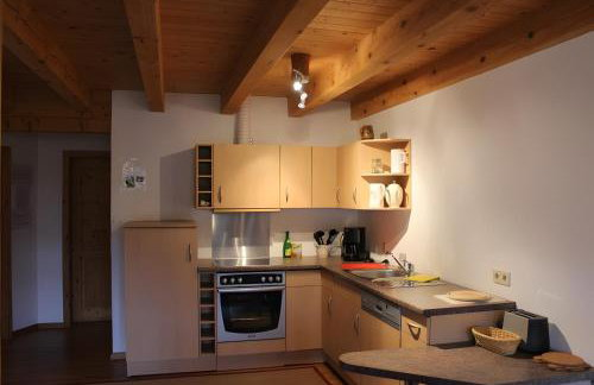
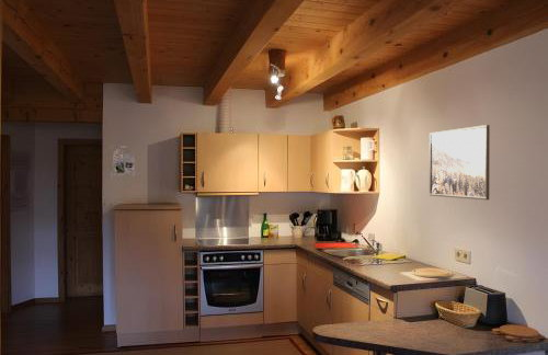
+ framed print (456, 163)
